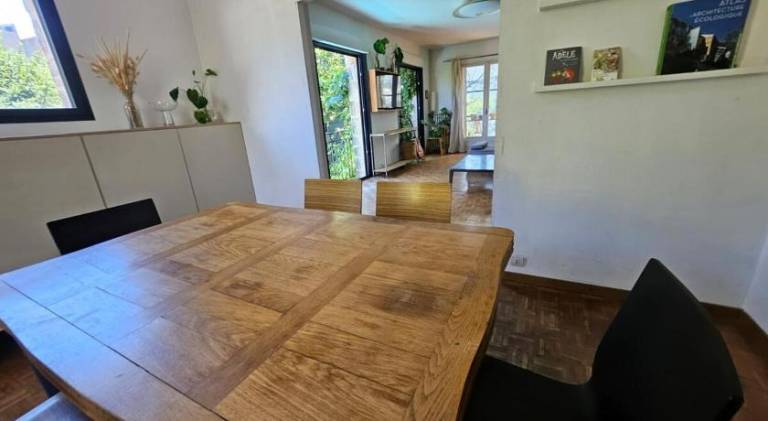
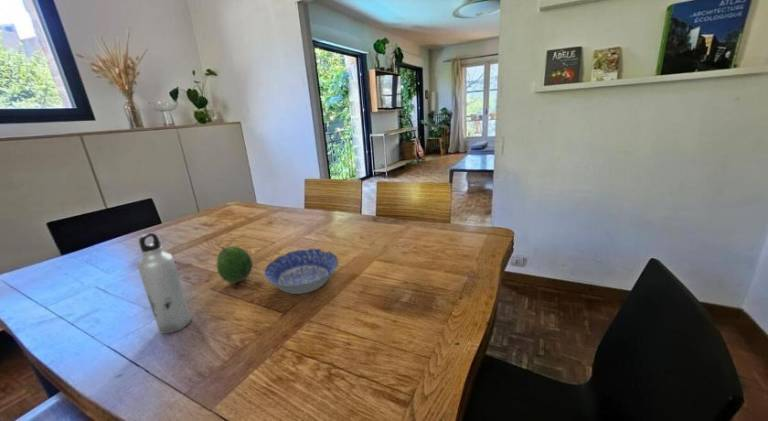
+ water bottle (162, 282)
+ bowl (303, 272)
+ fruit (234, 263)
